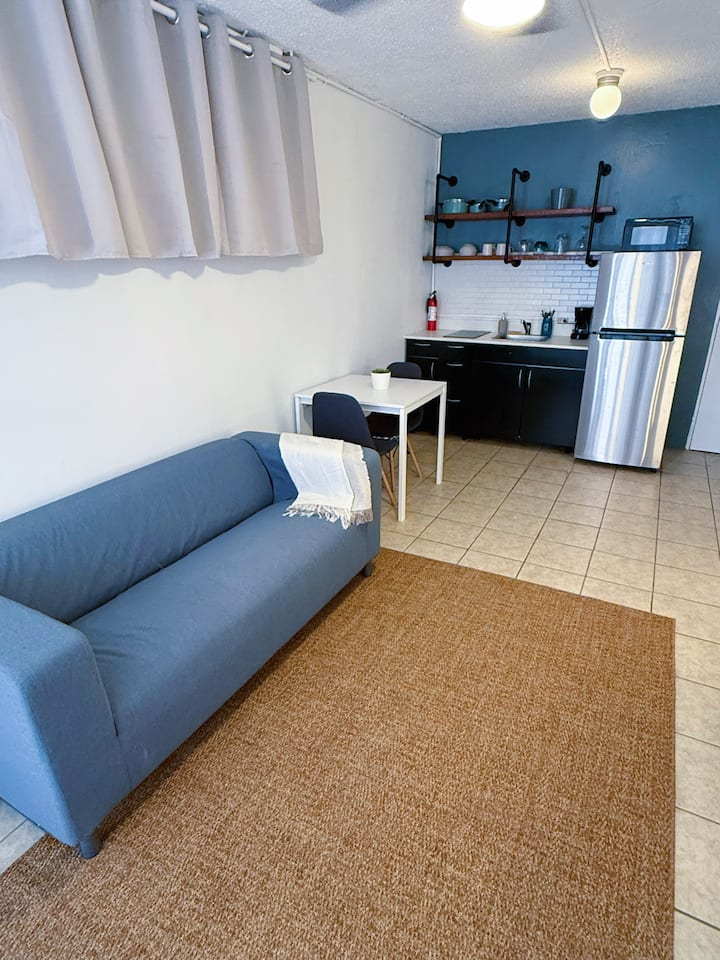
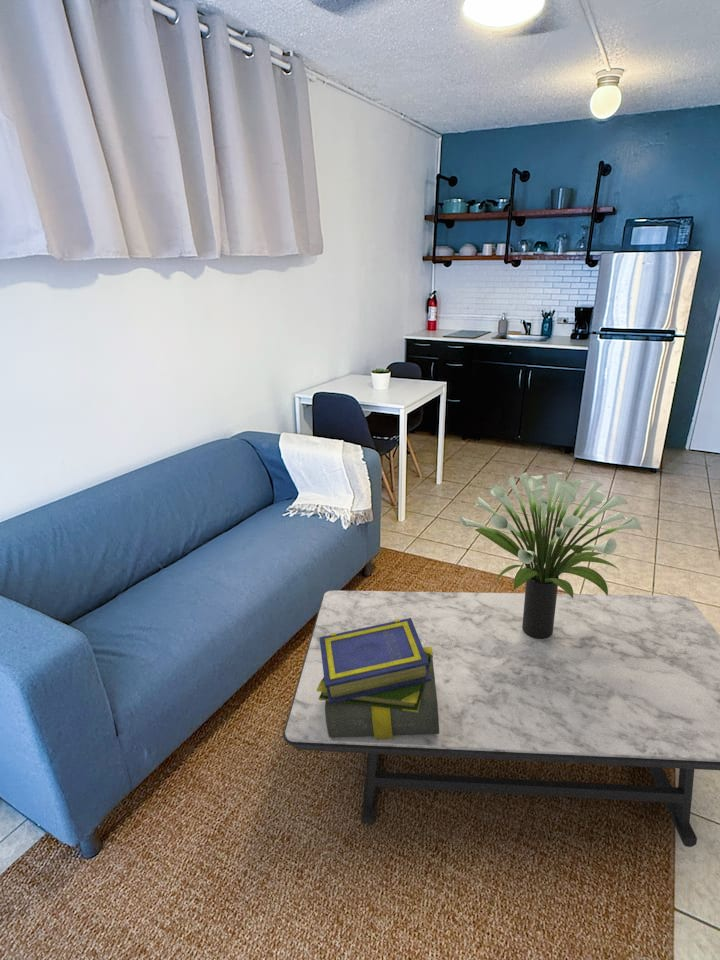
+ stack of books (377, 677)
+ potted plant (539, 554)
+ coffee table (511, 708)
